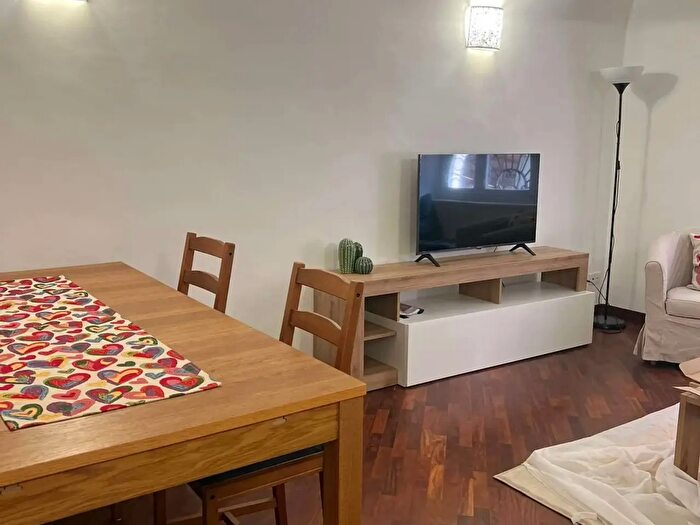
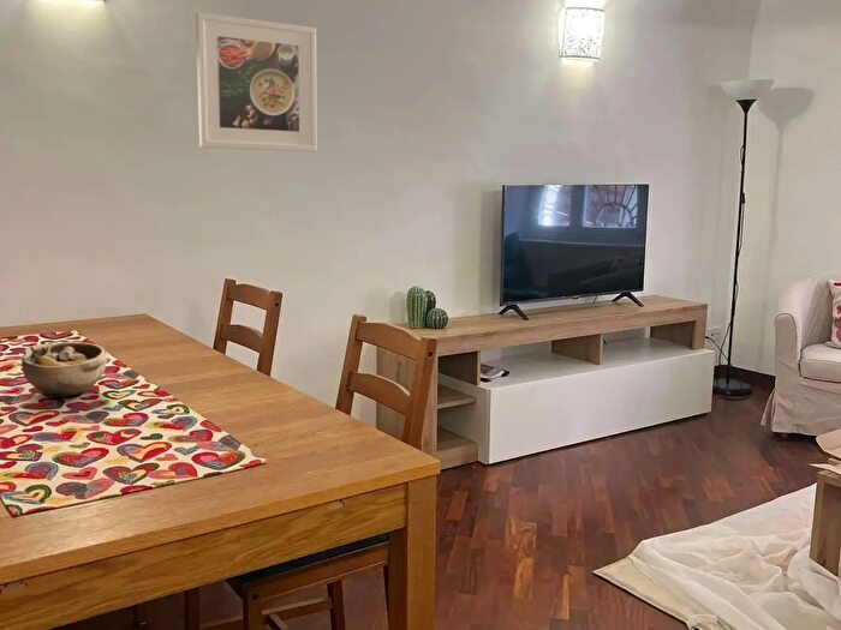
+ bowl (66, 367)
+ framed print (258, 85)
